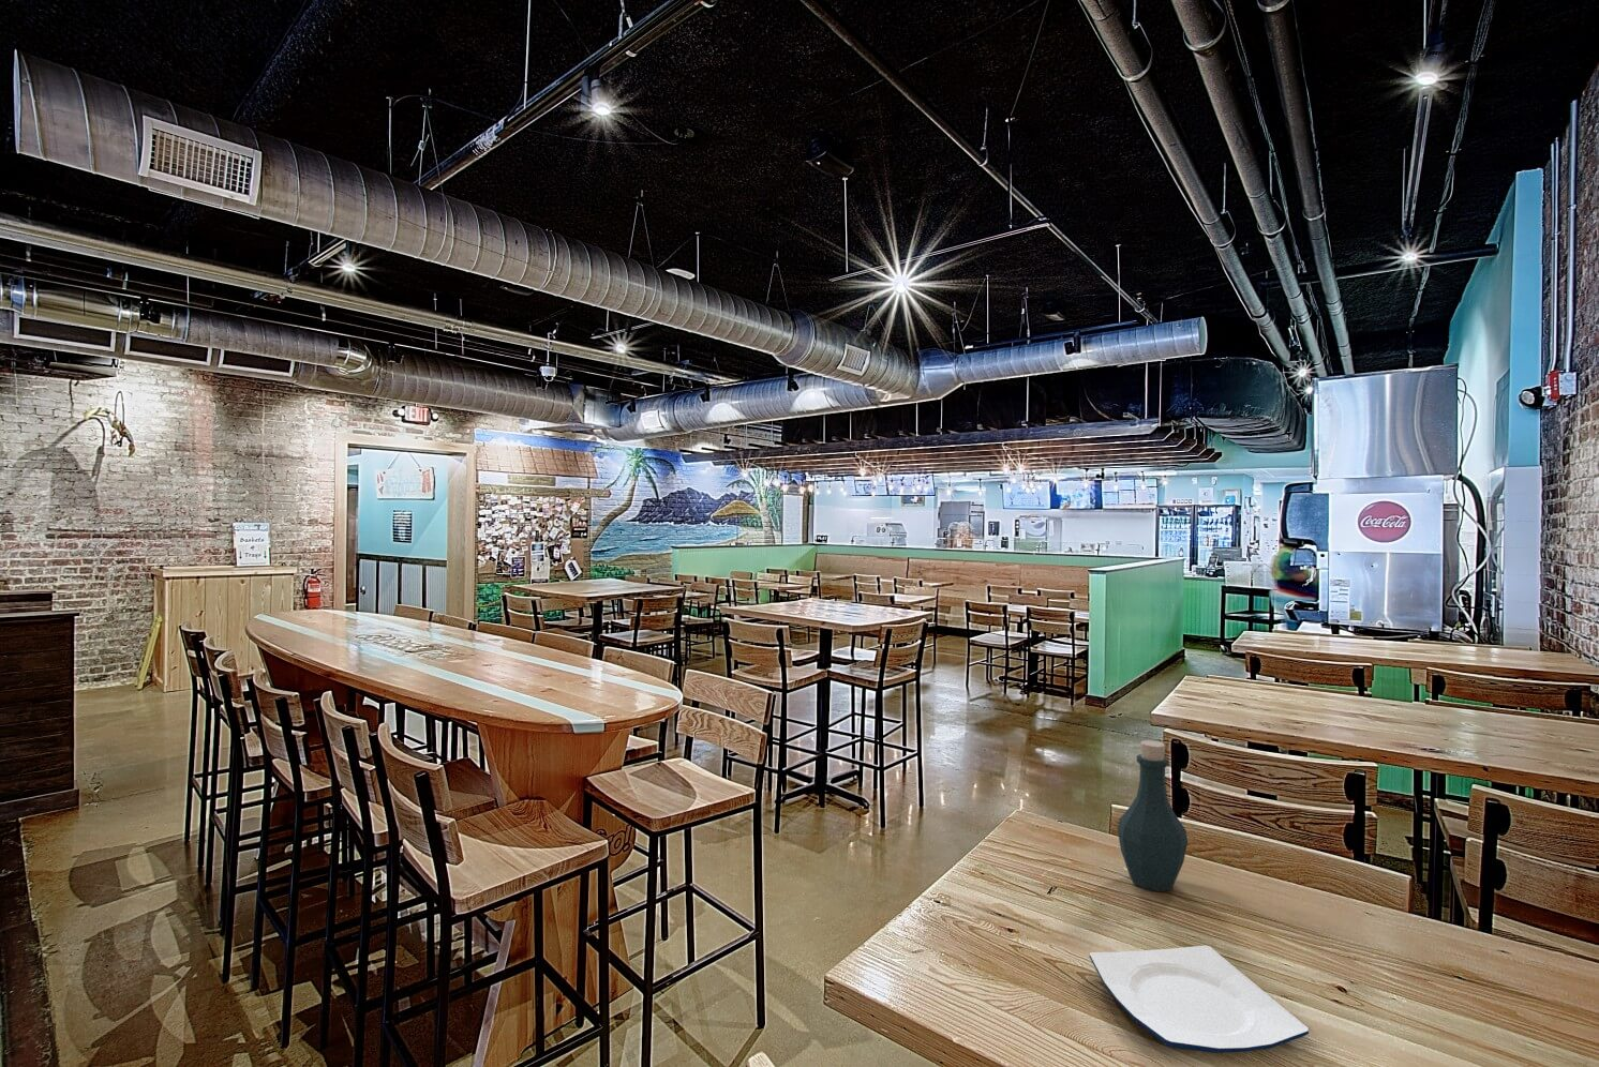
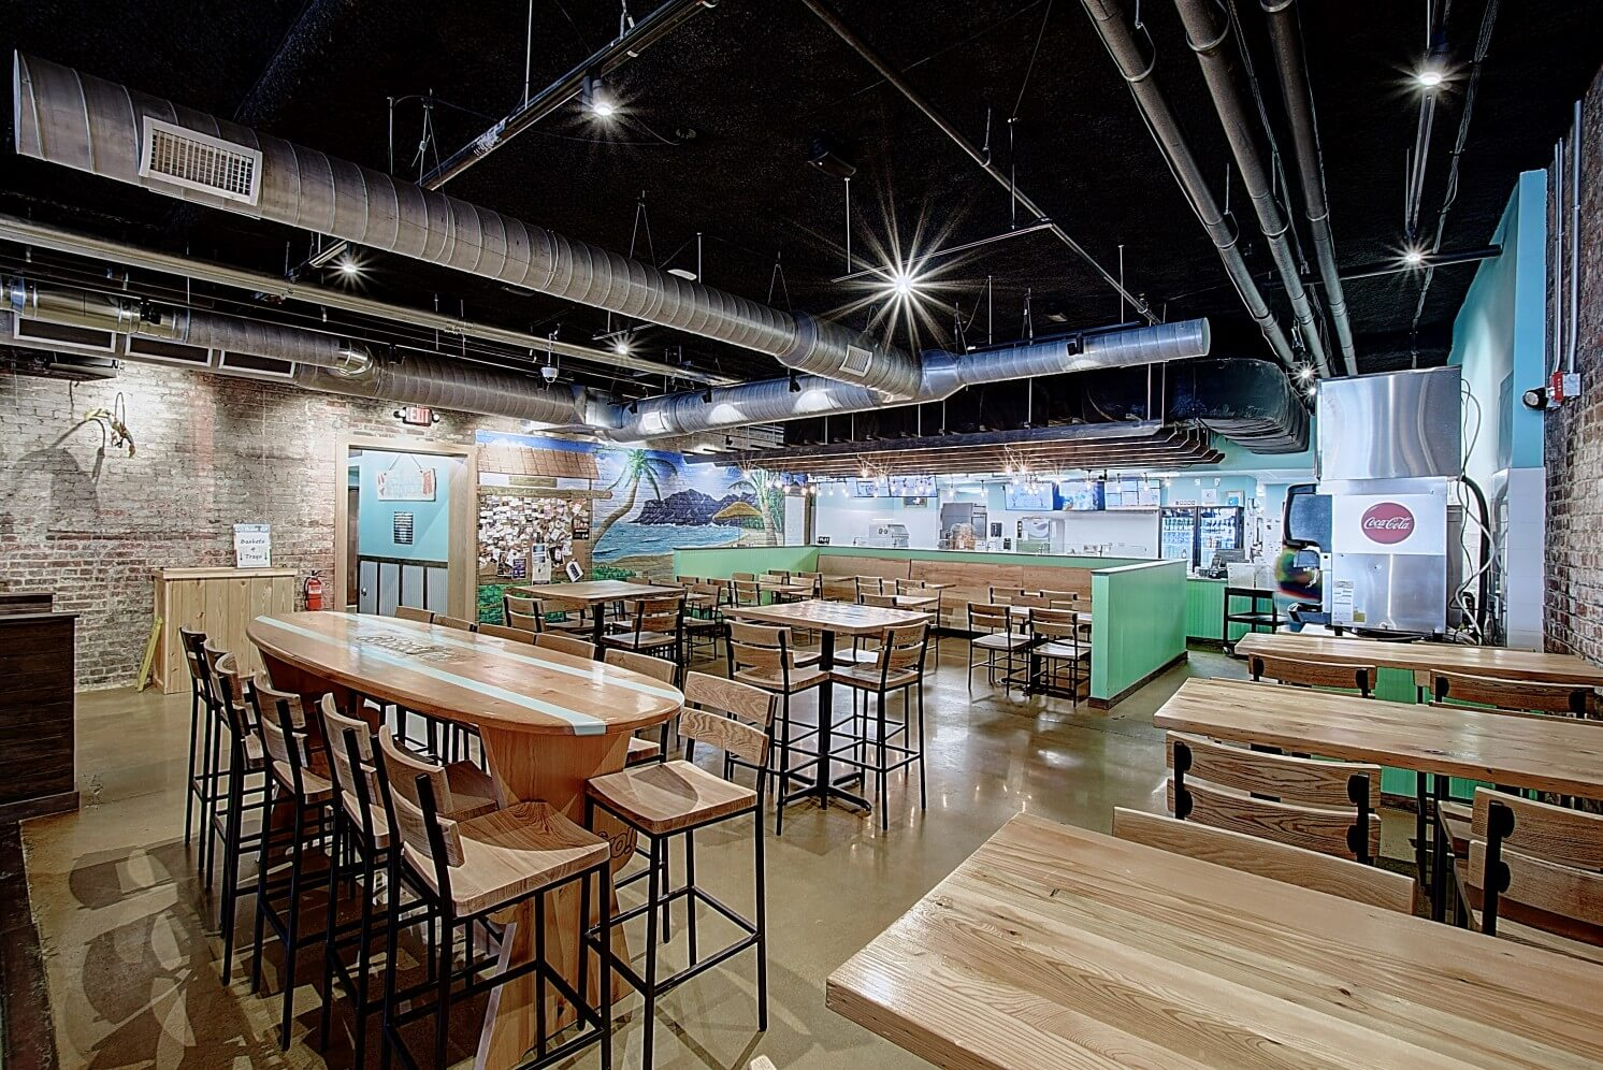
- bottle (1152, 812)
- plate (1189, 998)
